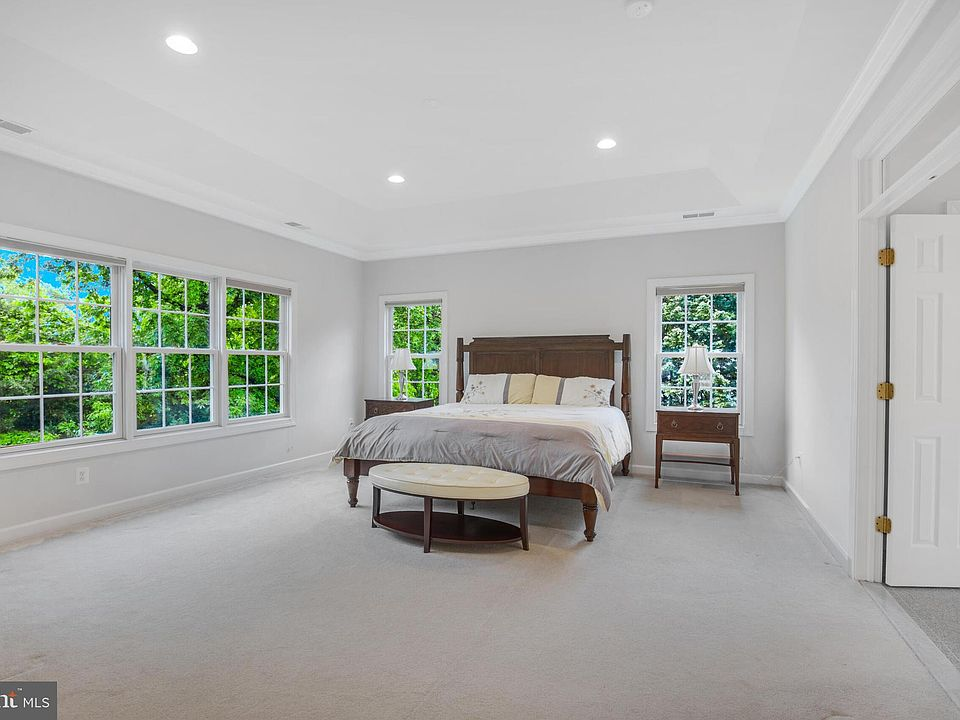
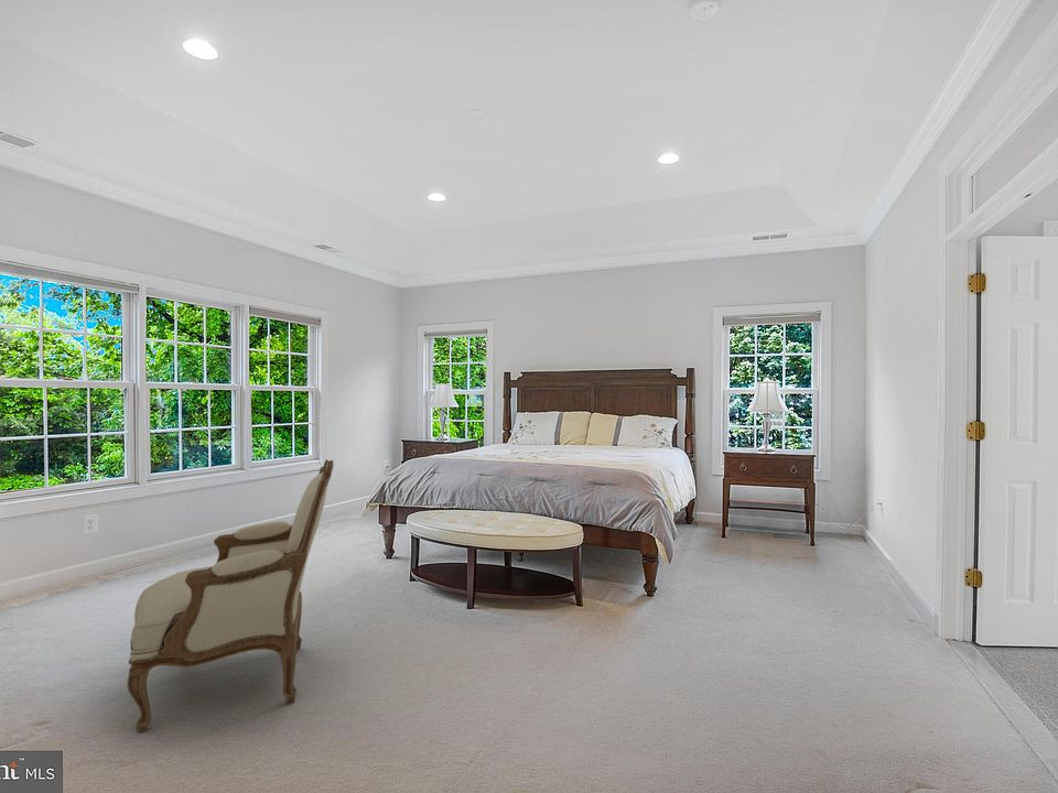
+ armchair (238, 571)
